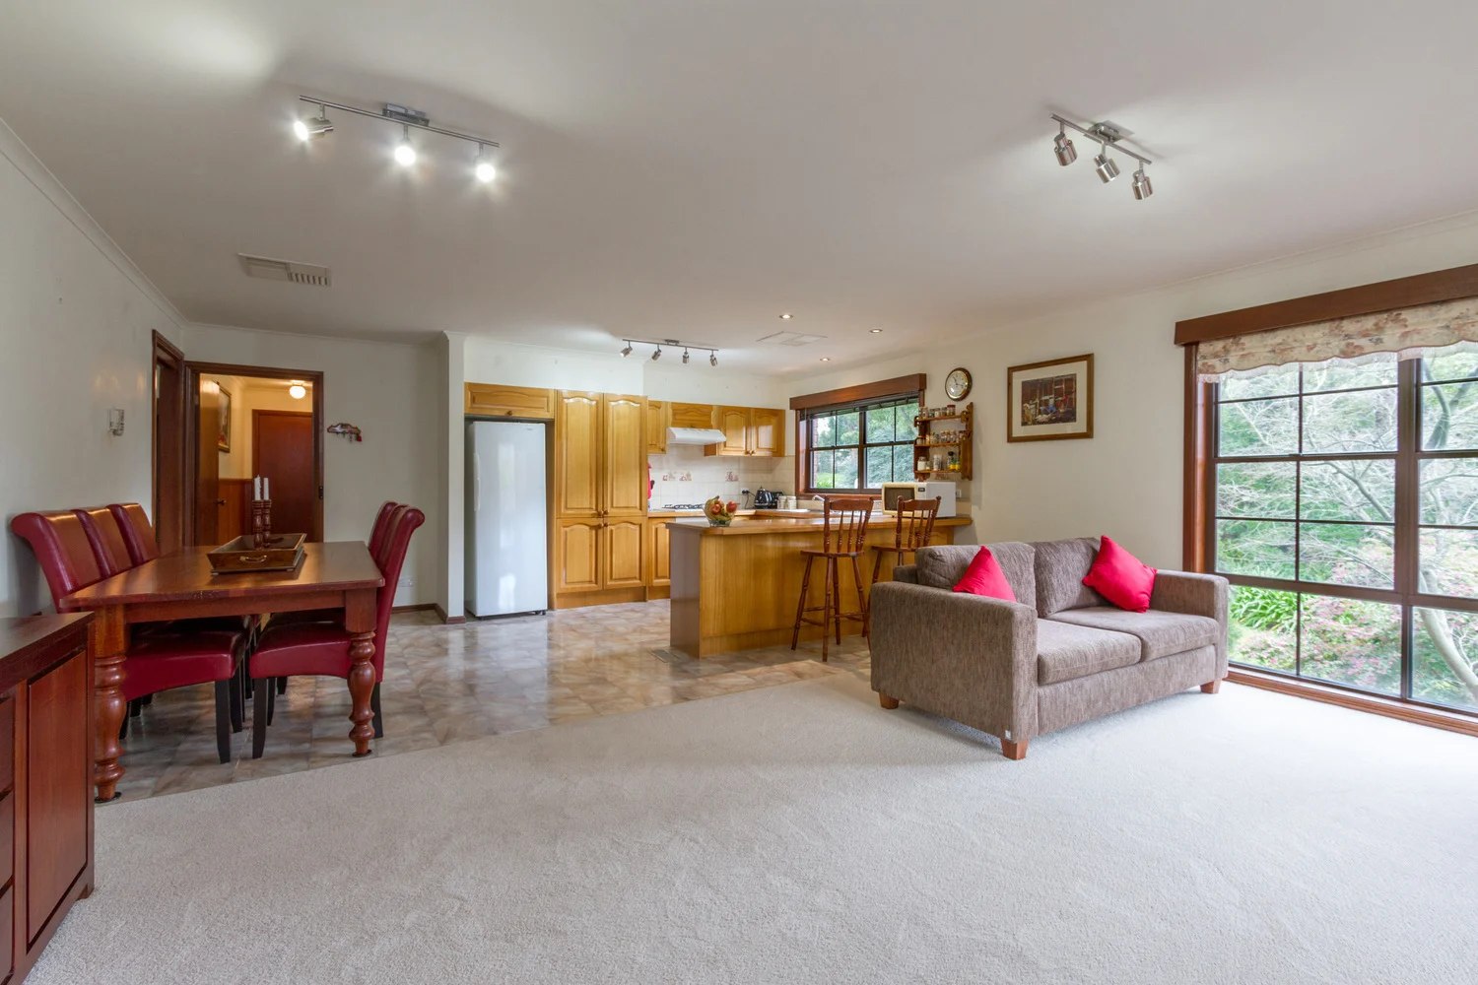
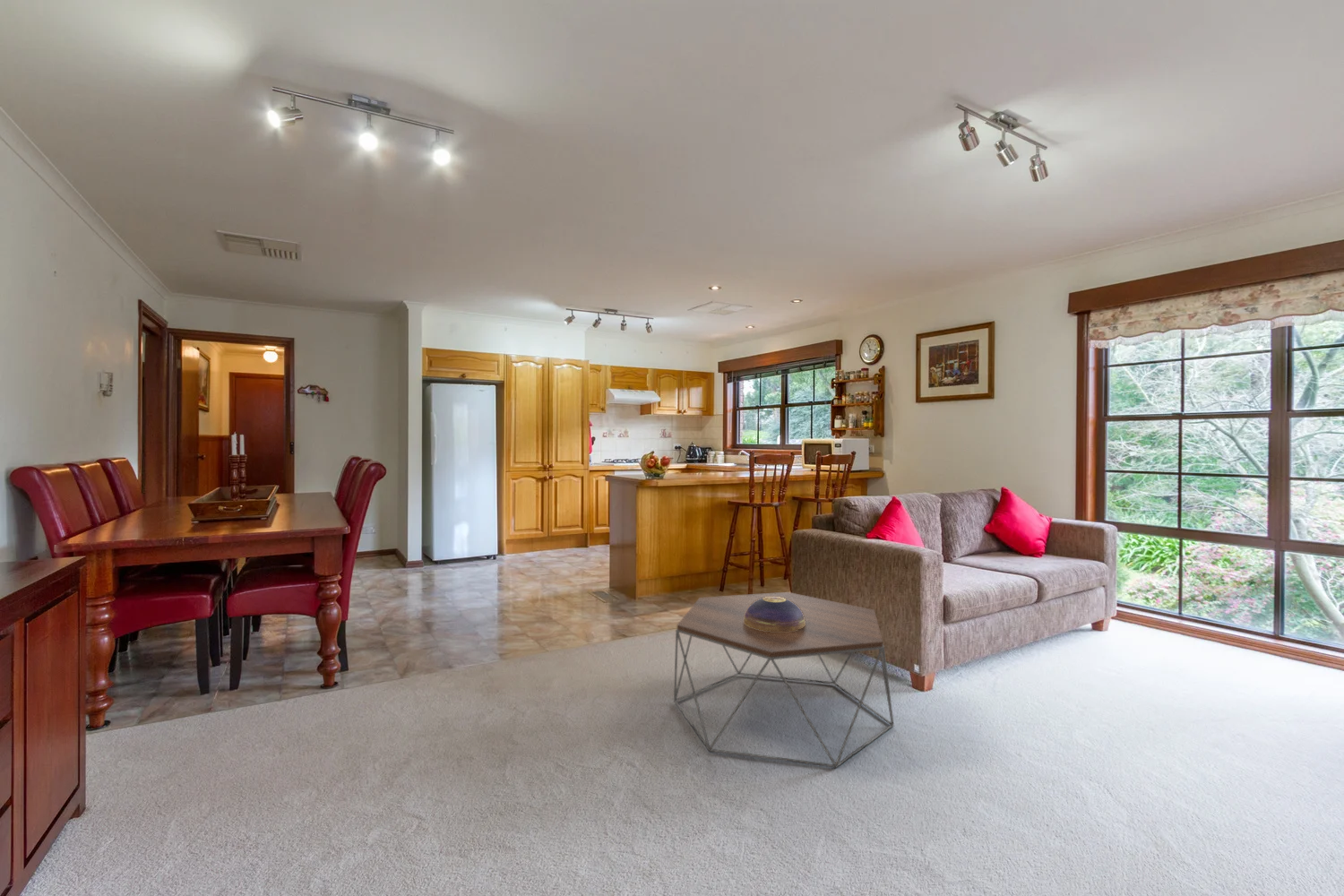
+ decorative bowl (774, 609)
+ coffee table (777, 666)
